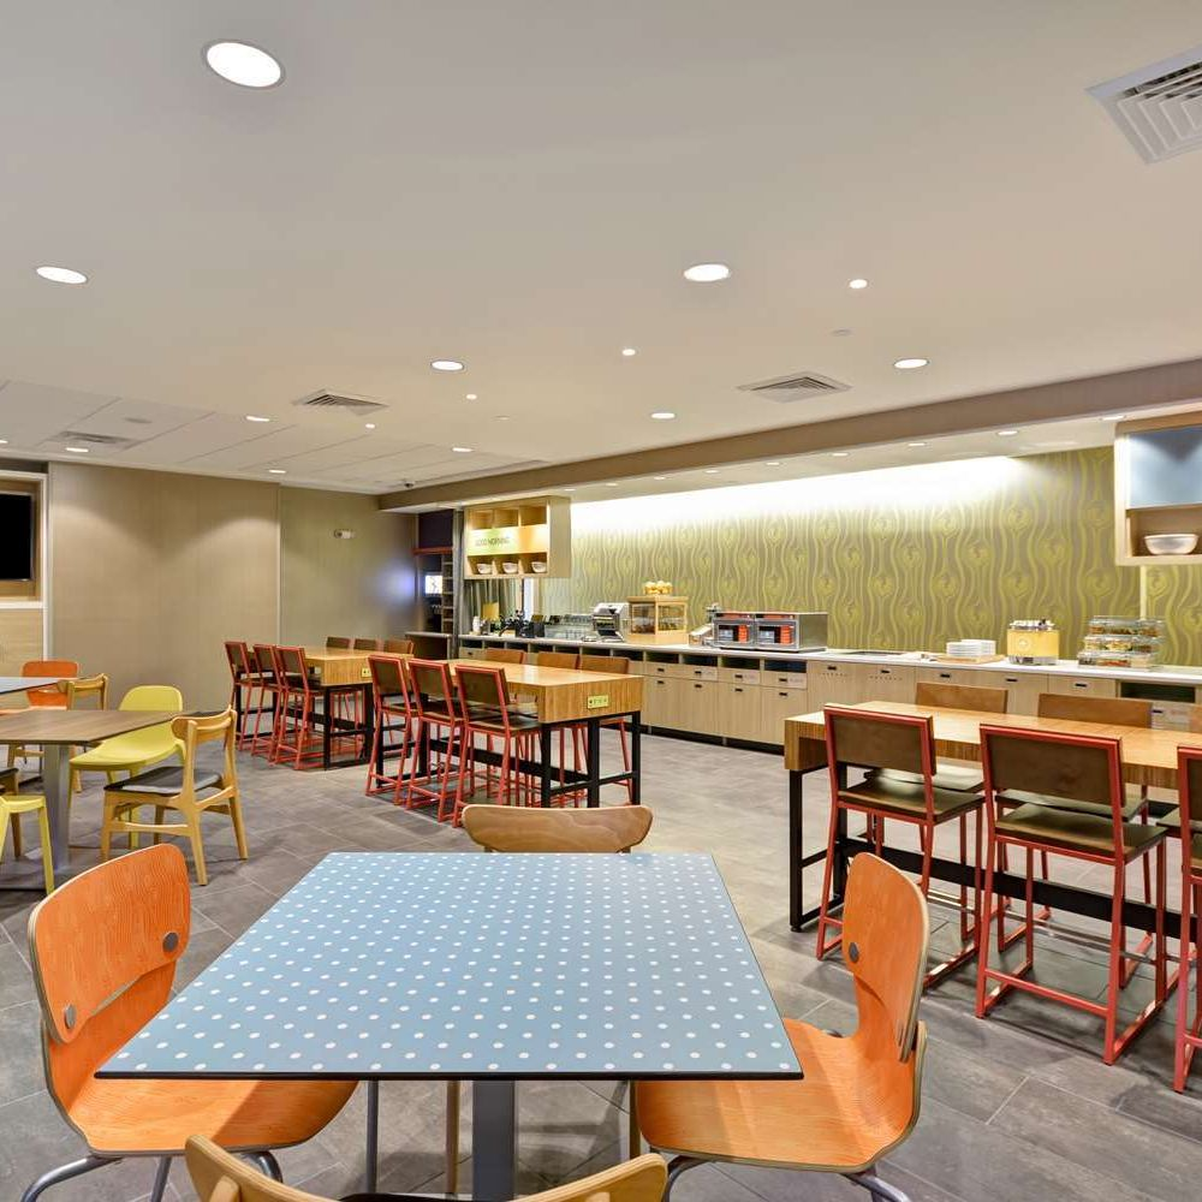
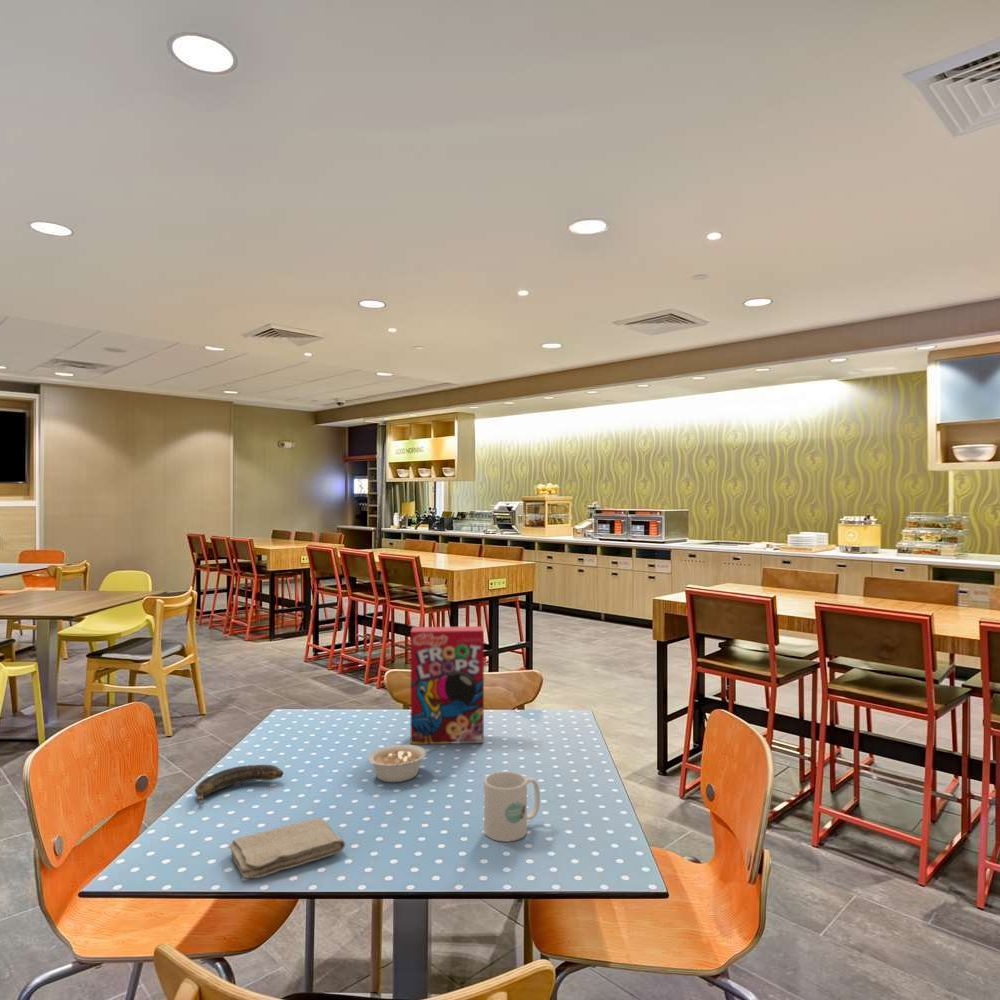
+ banana (234, 780)
+ washcloth (286, 844)
+ mug (513, 803)
+ legume (399, 762)
+ cereal box (447, 684)
